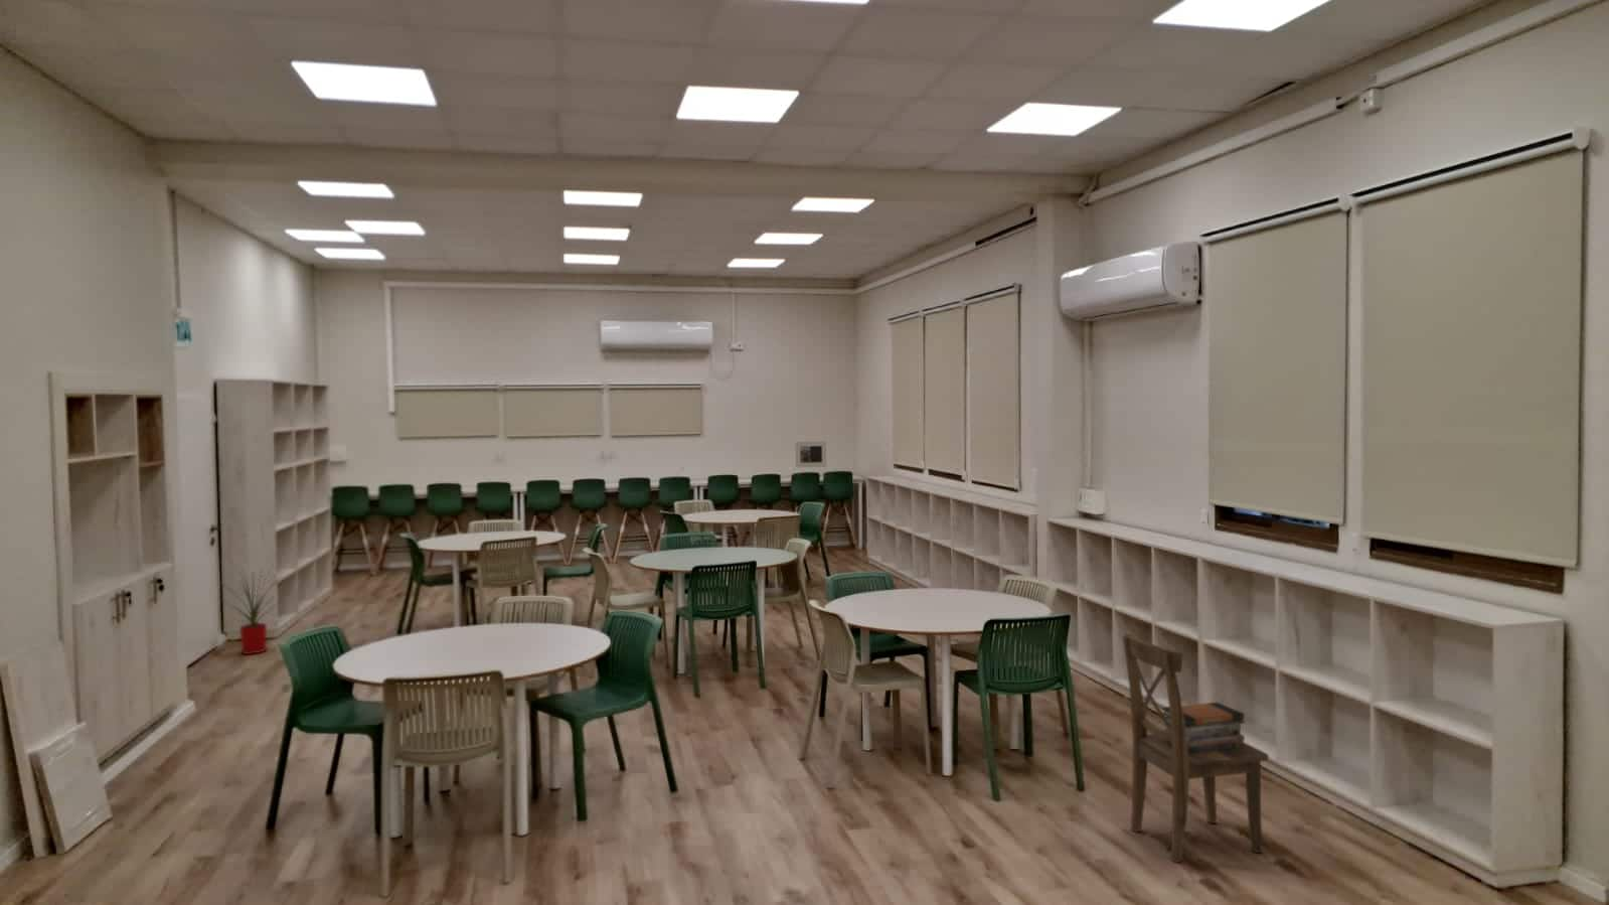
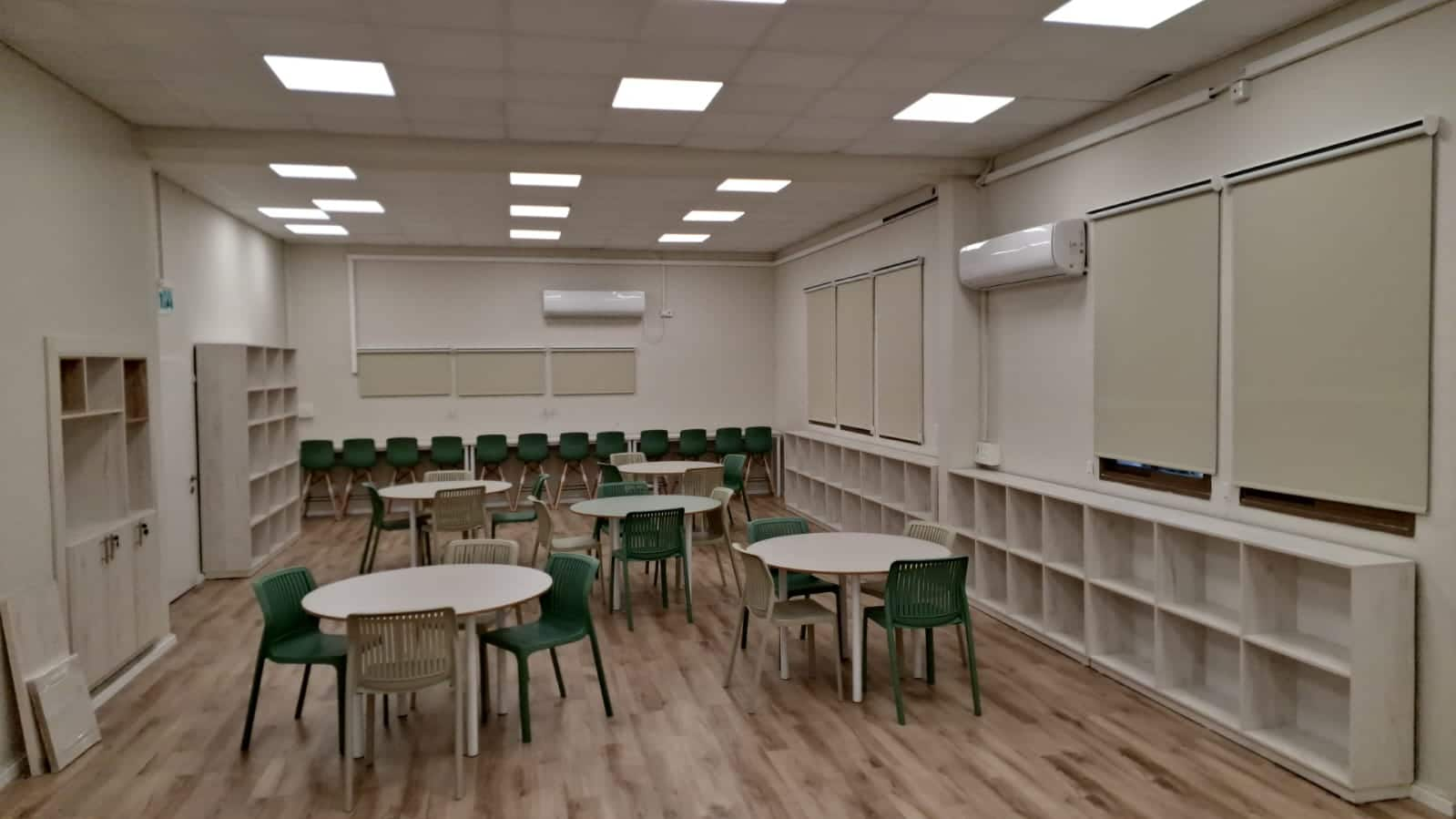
- dining chair (1187, 741)
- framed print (811, 454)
- book stack (1202, 727)
- house plant (251, 609)
